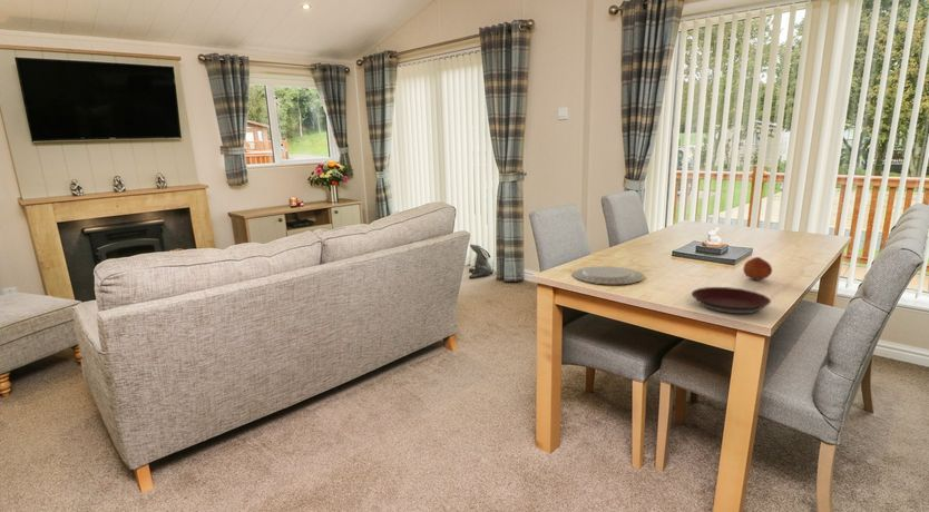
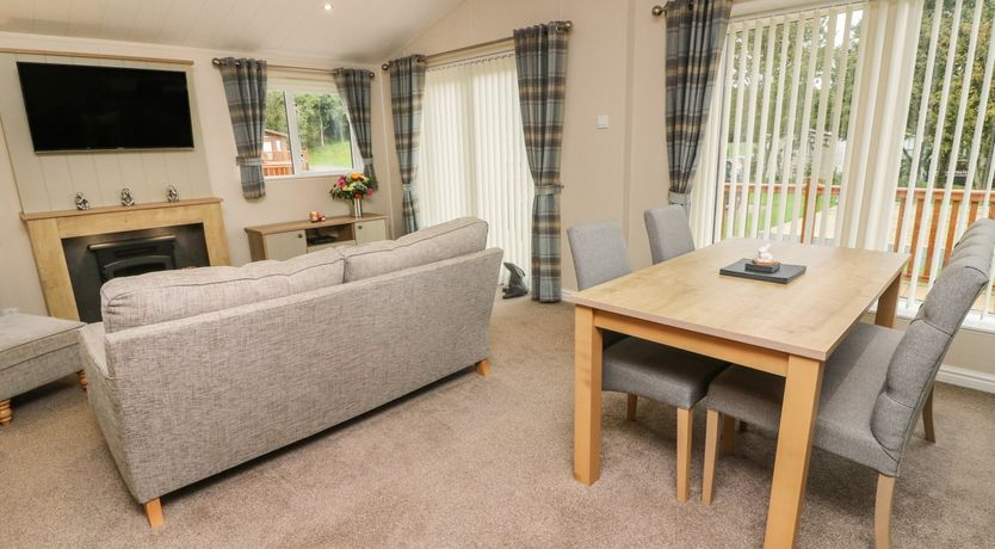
- fruit (757, 268)
- plate (728, 301)
- chinaware (607, 273)
